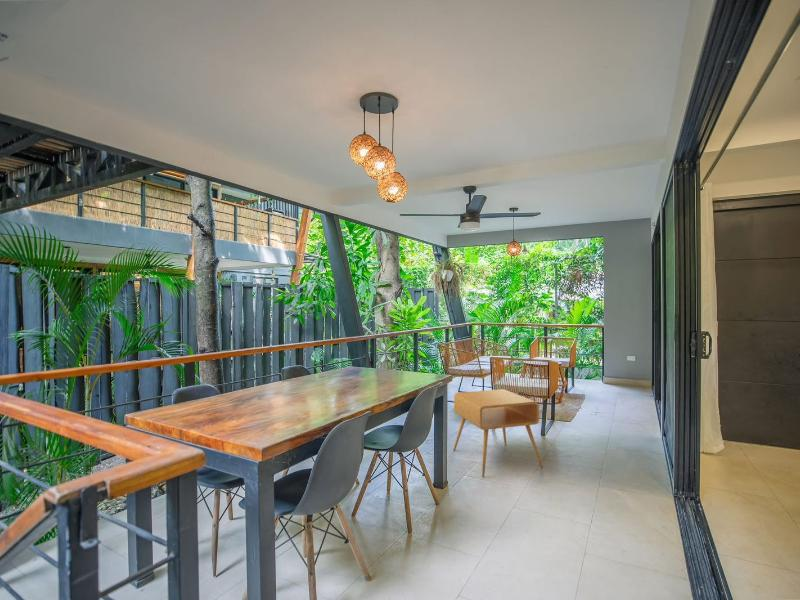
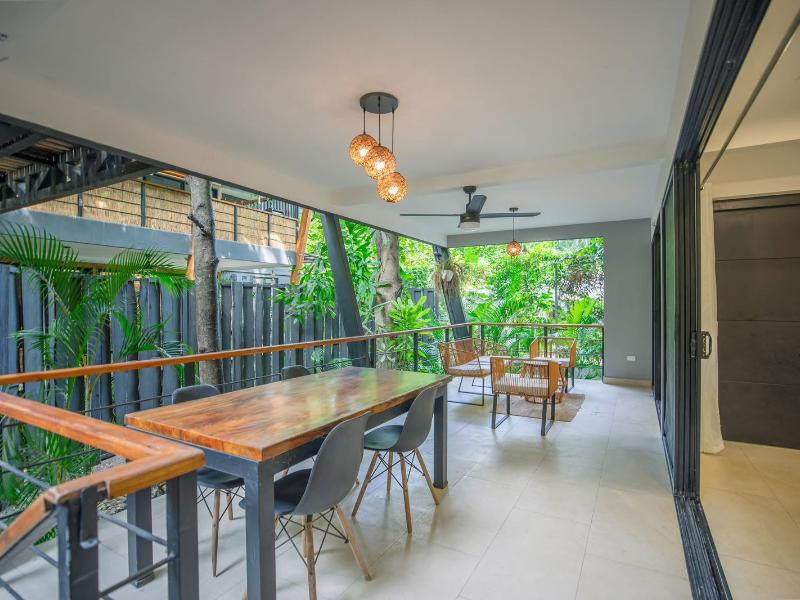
- side table (494, 428)
